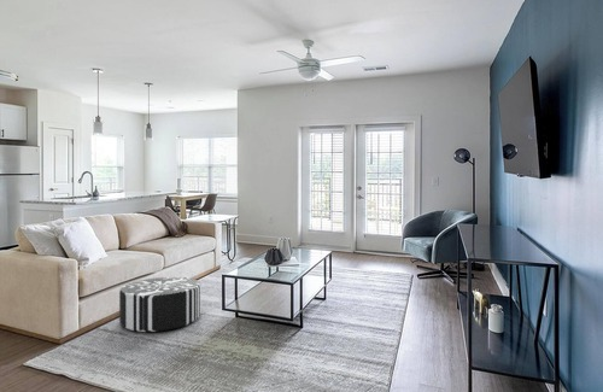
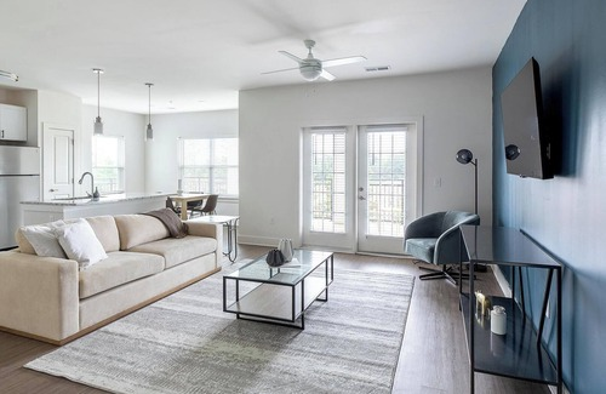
- pouf (162, 302)
